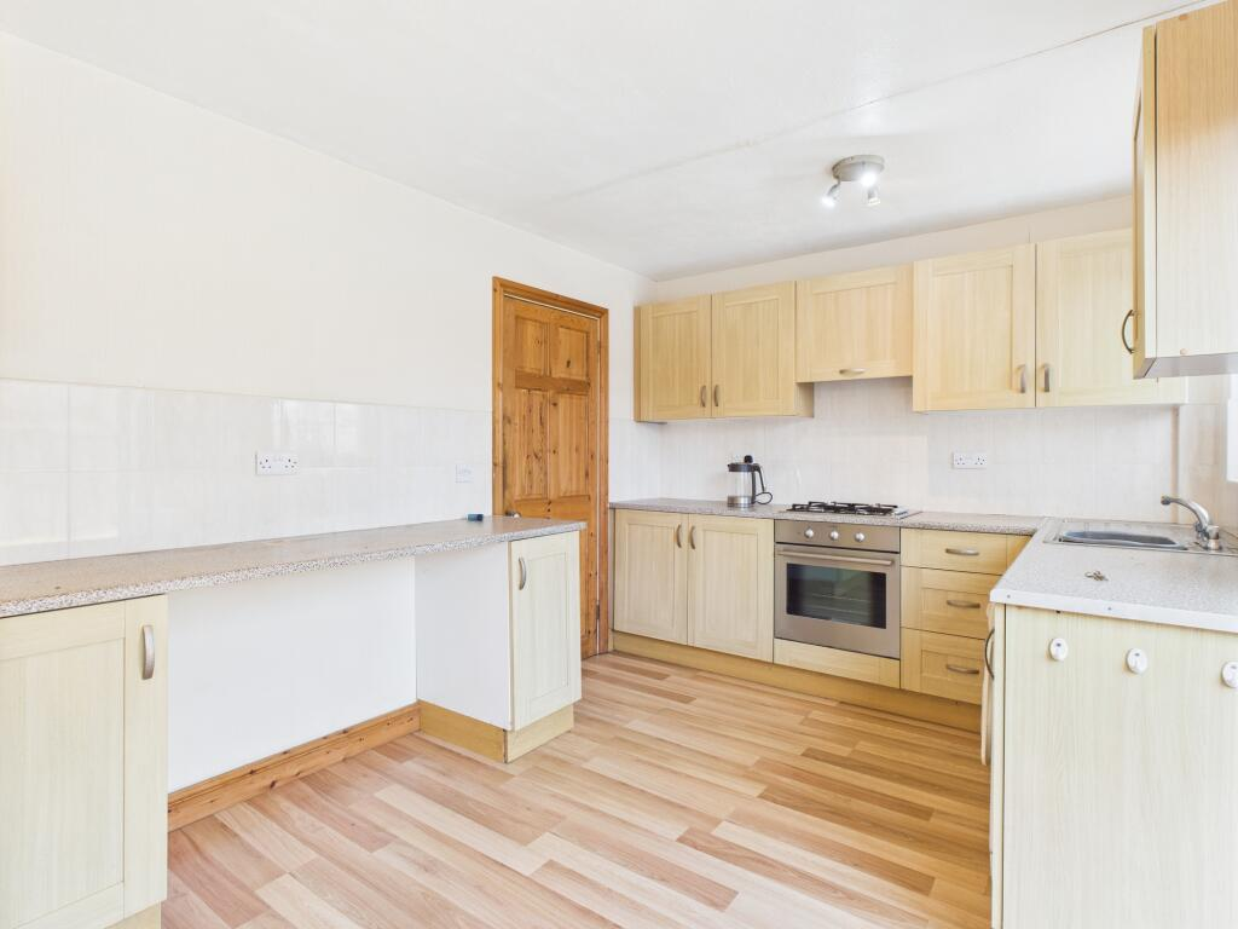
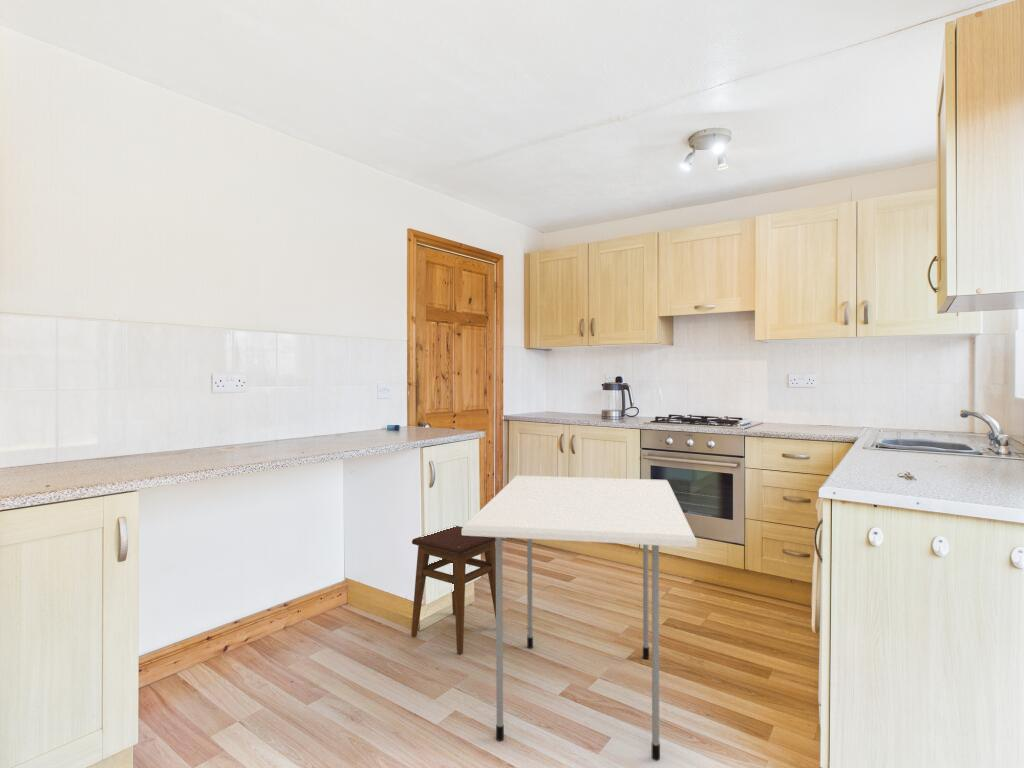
+ dining table (531, 595)
+ stool (457, 584)
